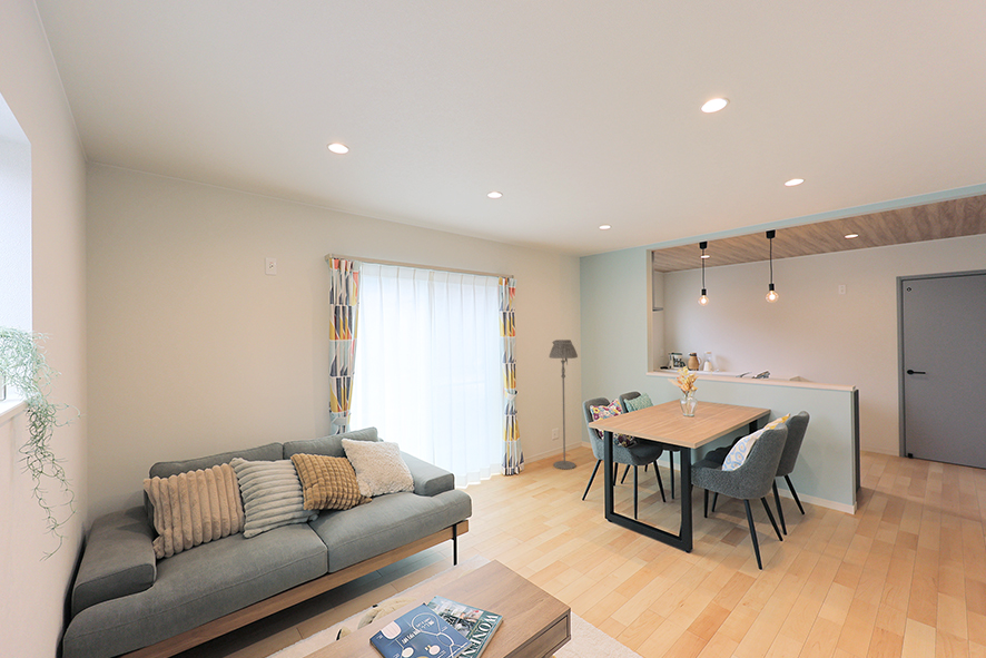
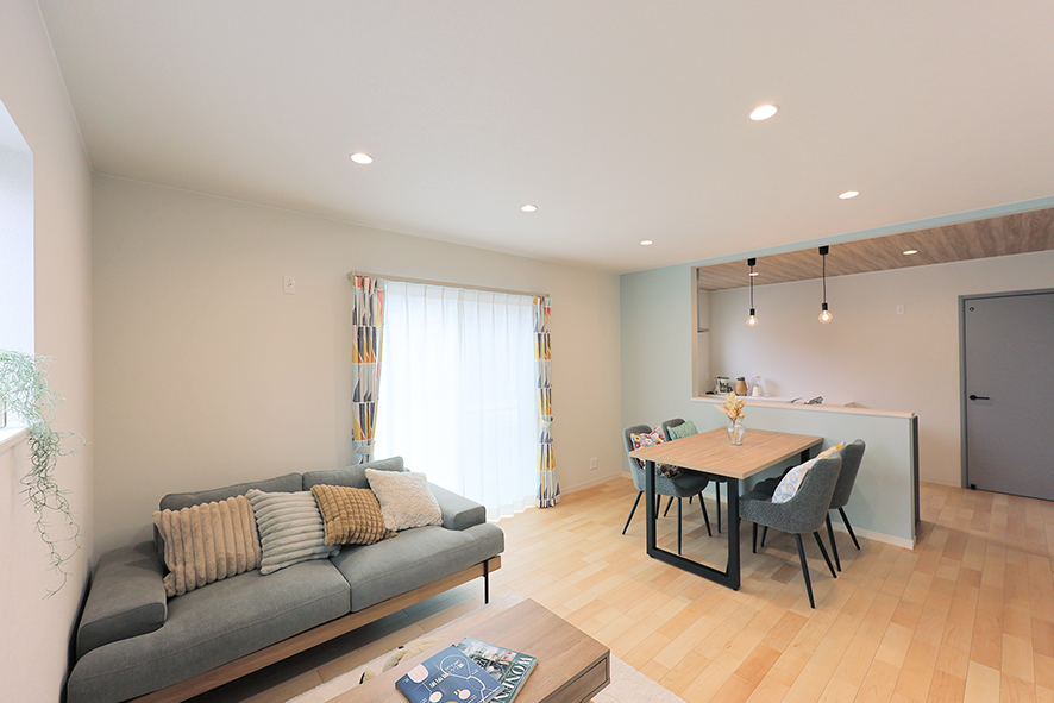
- floor lamp (563, 402)
